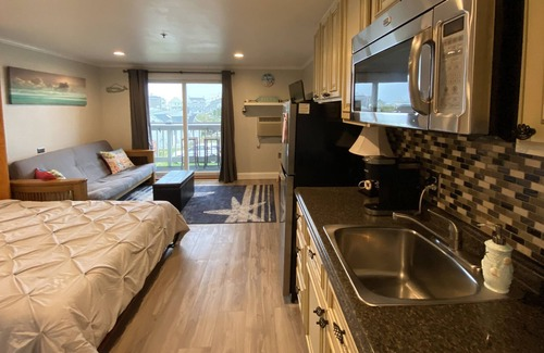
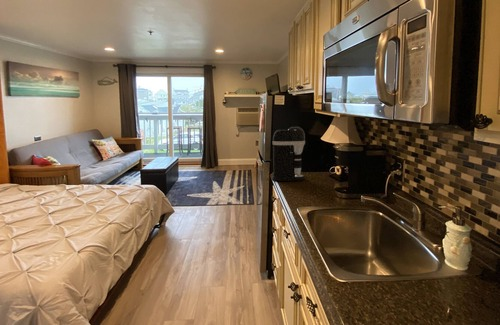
+ coffee maker (288, 153)
